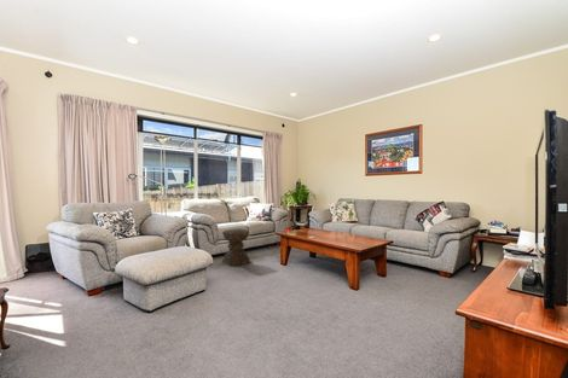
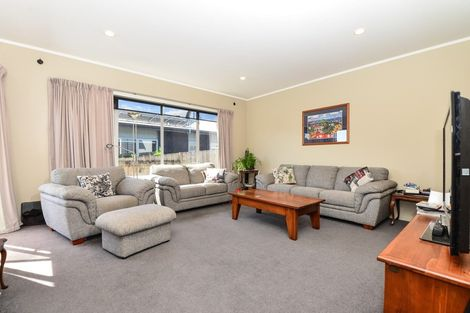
- stool (236, 245)
